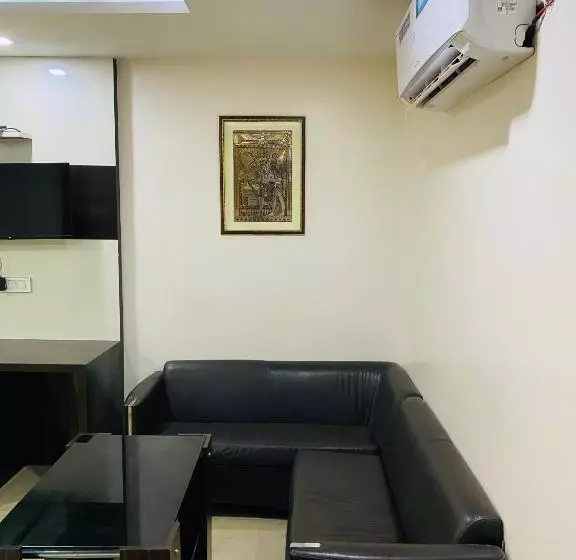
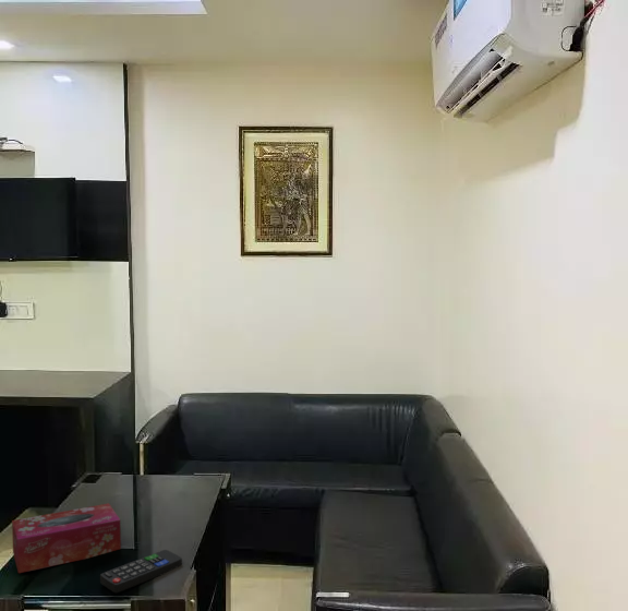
+ remote control (142, 568)
+ tissue box (67, 536)
